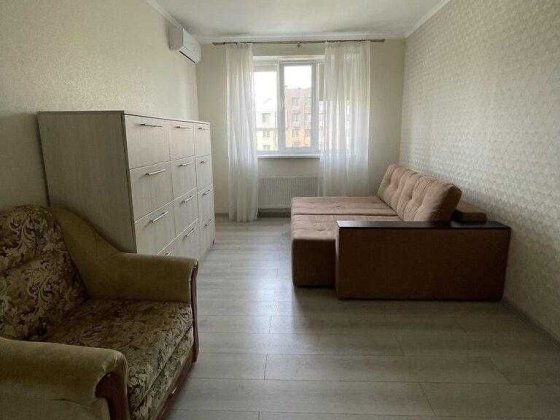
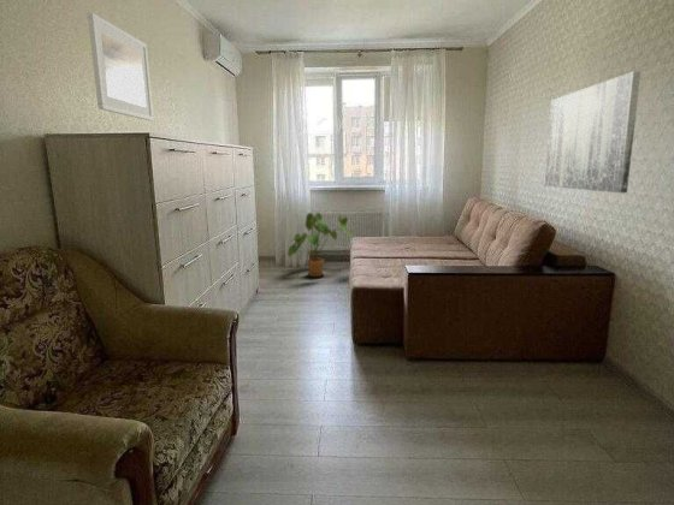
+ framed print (124, 73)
+ house plant (319, 243)
+ wall art (583, 139)
